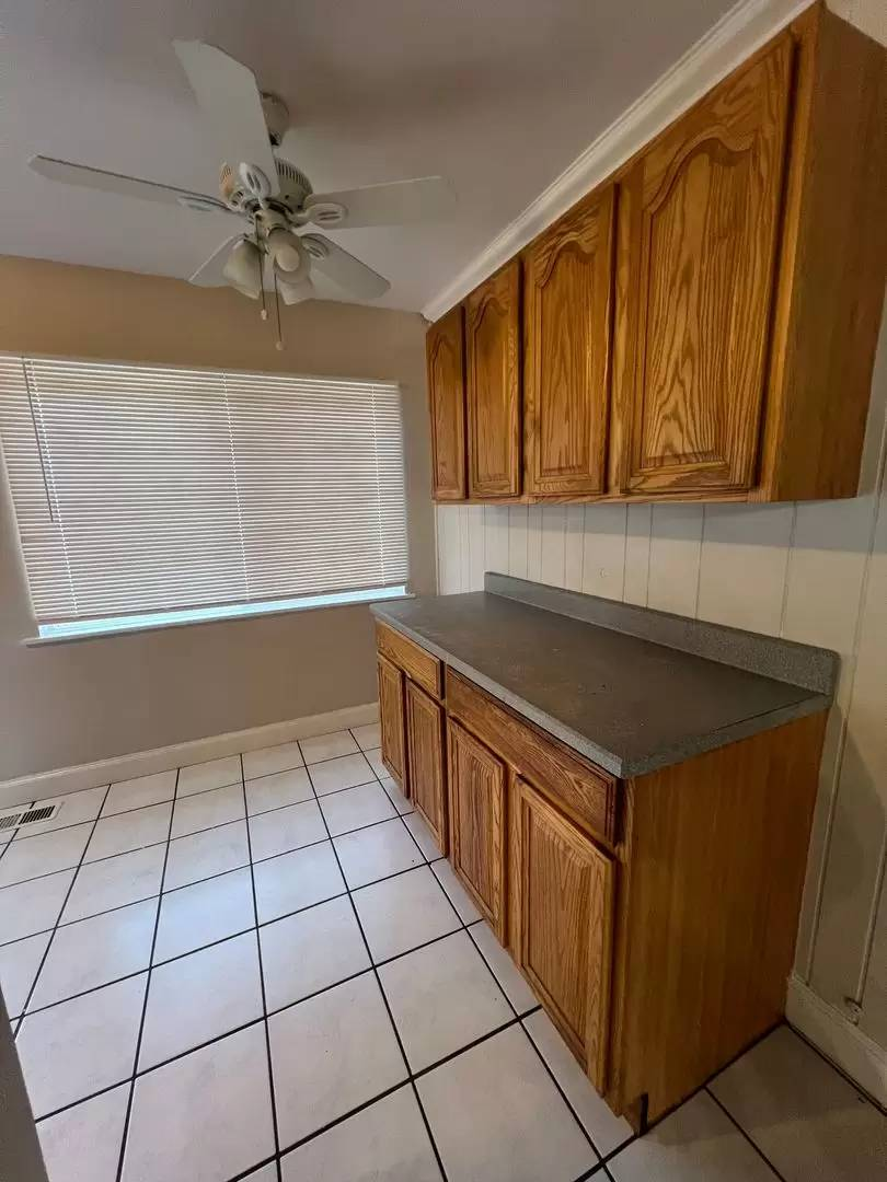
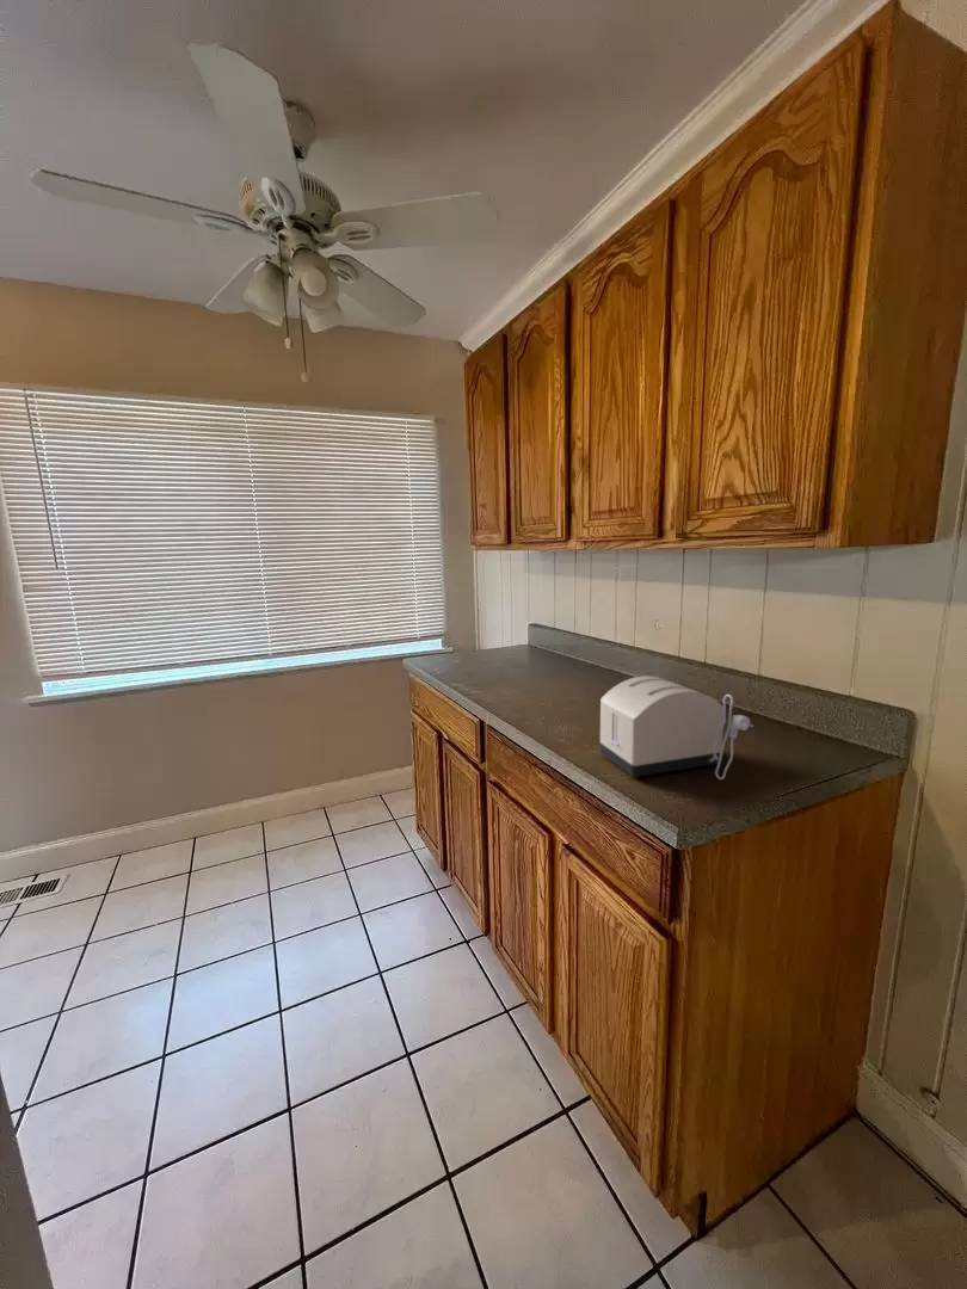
+ toaster (673, 729)
